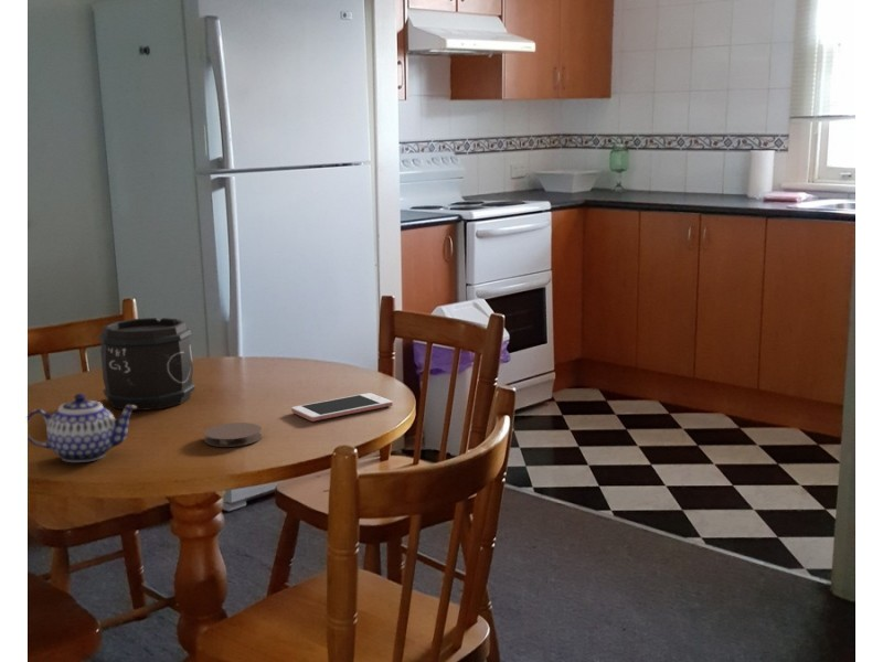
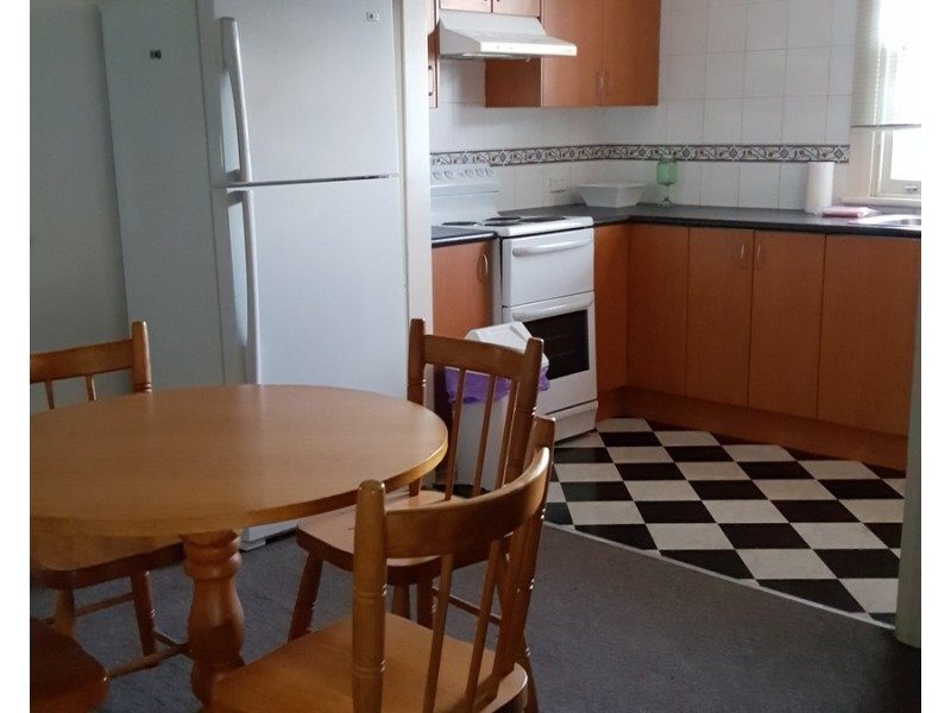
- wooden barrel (147, 362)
- cell phone (342, 406)
- coaster (233, 434)
- teapot (81, 425)
